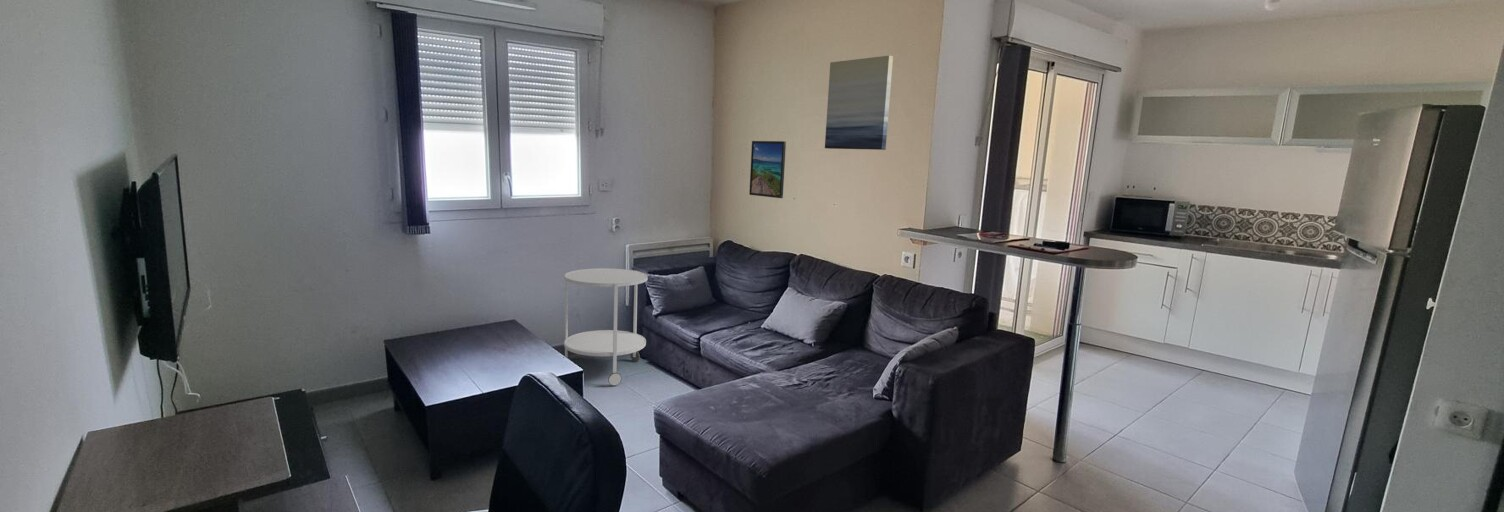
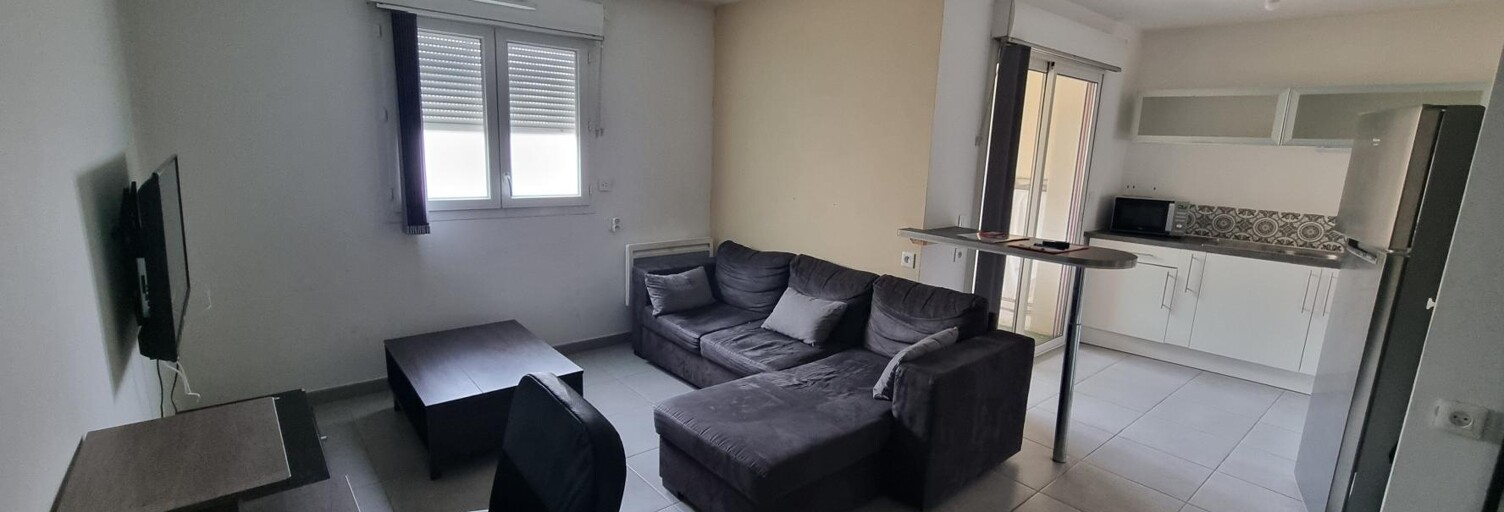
- side table (613, 326)
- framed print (767, 169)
- wall art (857, 104)
